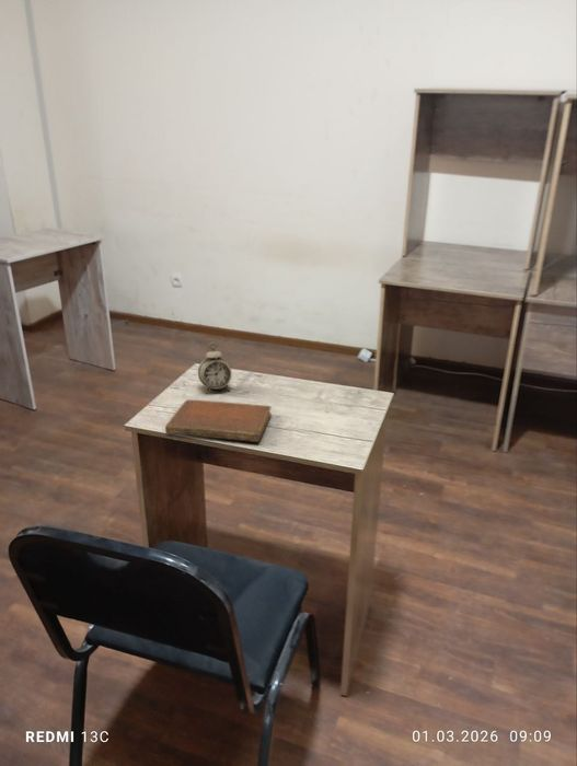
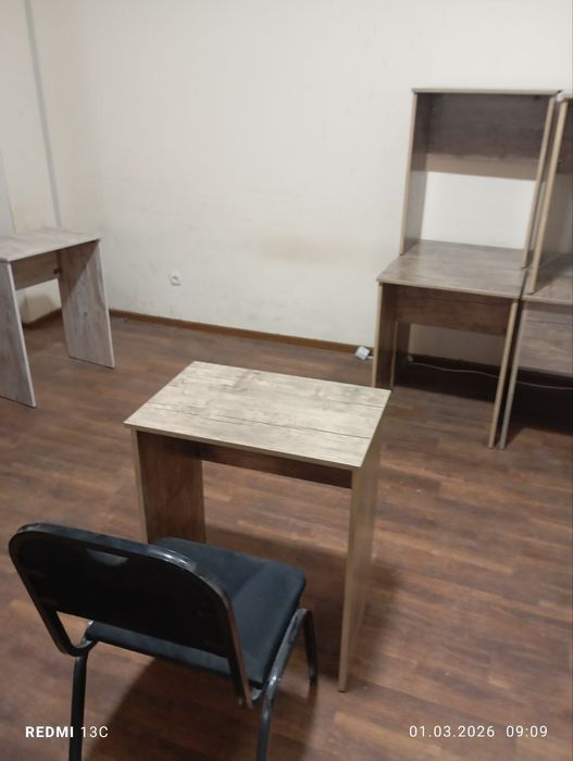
- alarm clock (215, 367)
- notebook (220, 419)
